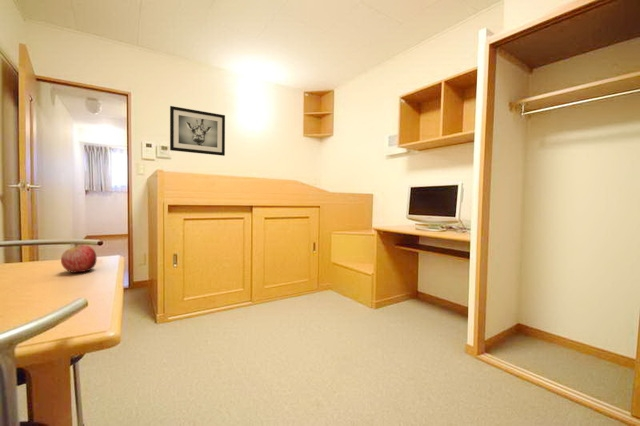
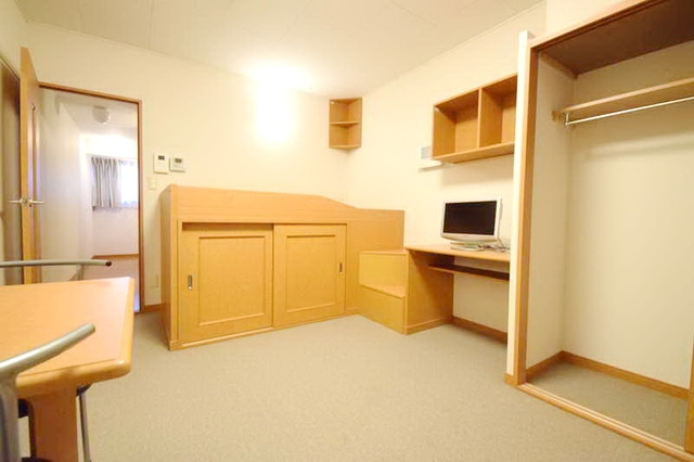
- wall art (198, 132)
- apple (79, 258)
